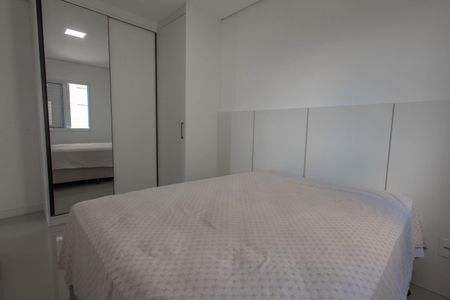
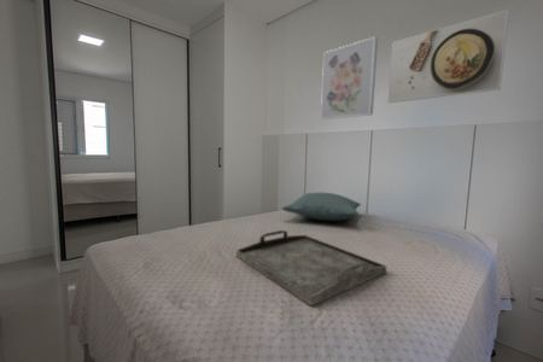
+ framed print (439, 63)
+ wall art (346, 81)
+ serving tray (306, 255)
+ pillow (323, 205)
